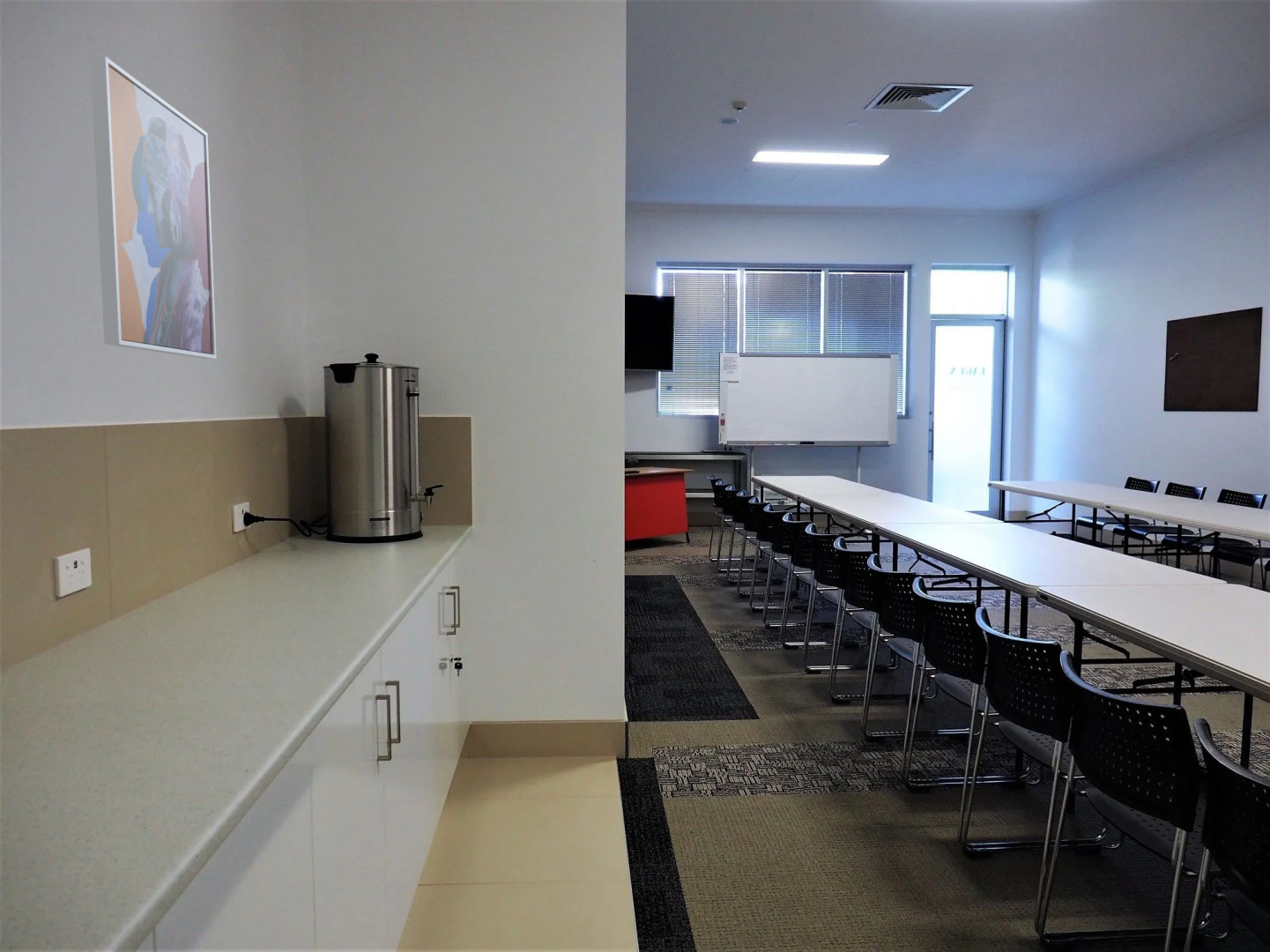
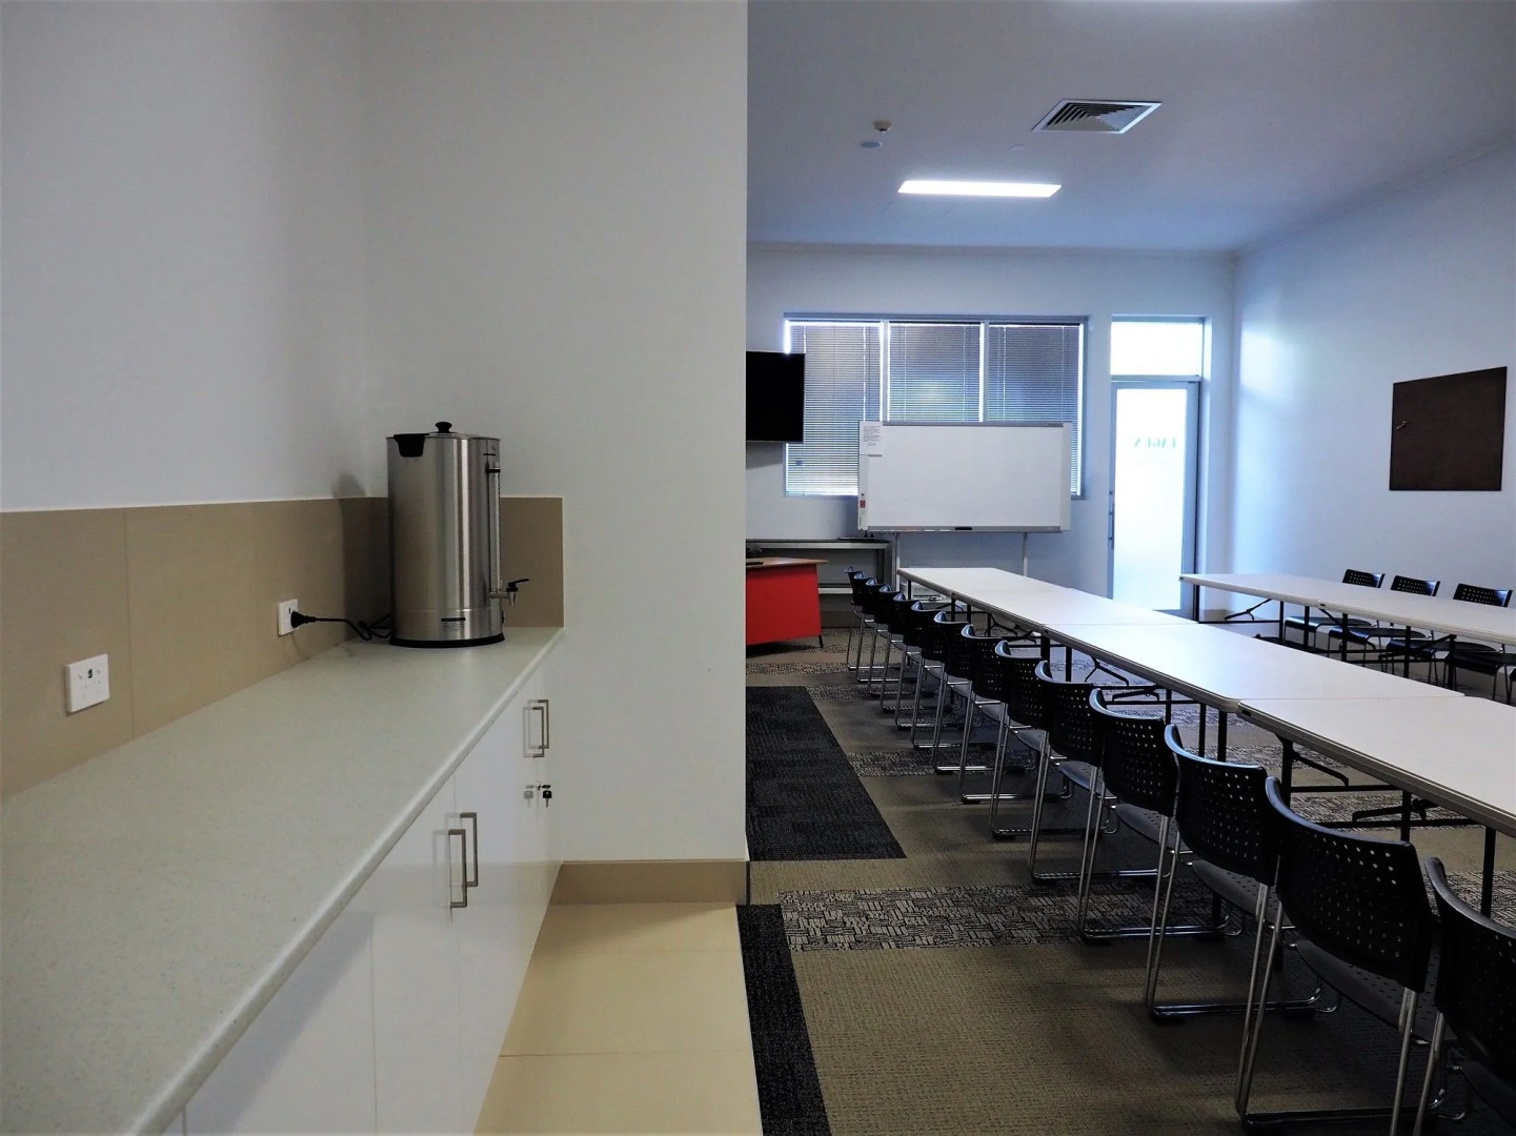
- wall art (161, 227)
